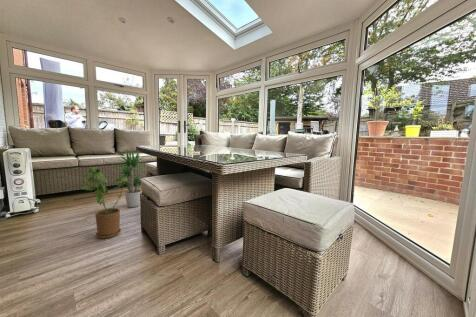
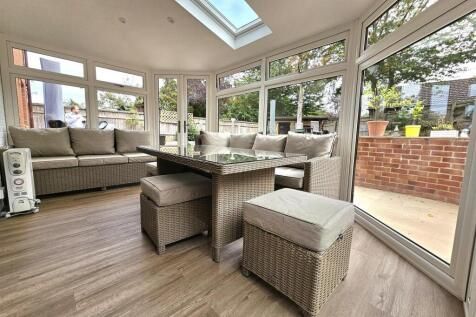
- potted plant (130, 177)
- house plant (103, 200)
